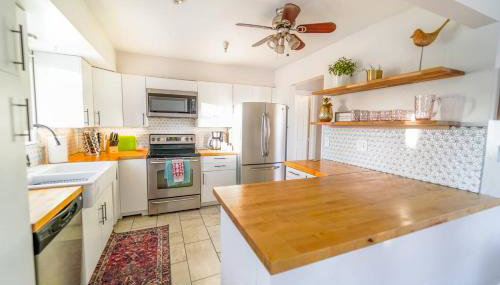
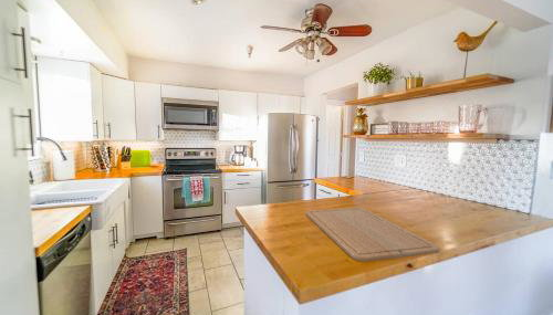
+ chopping board (359, 227)
